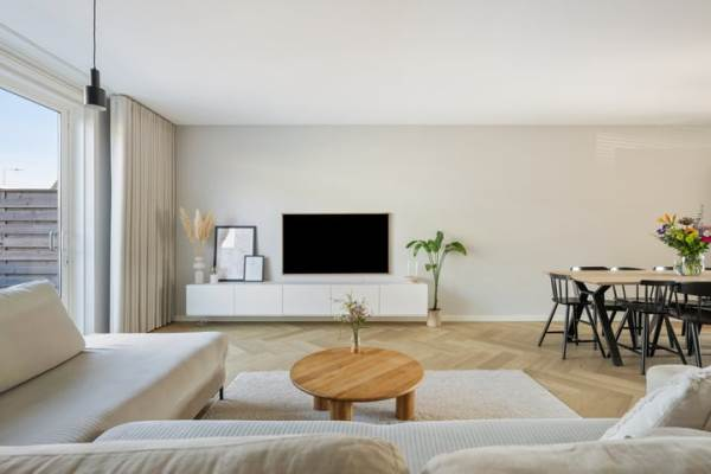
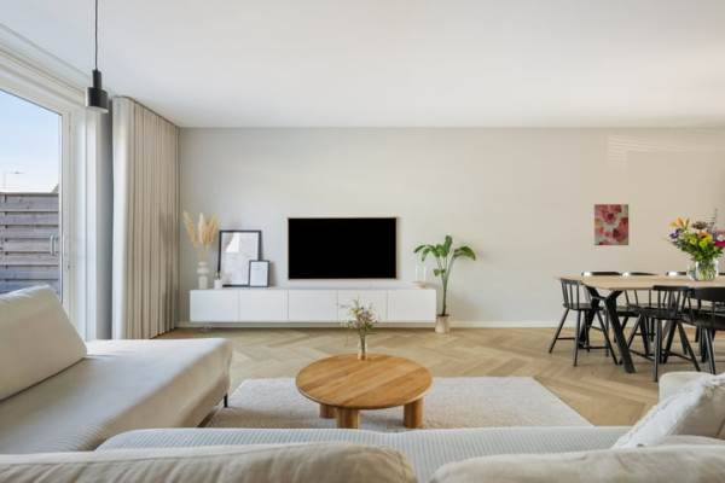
+ wall art (611, 225)
